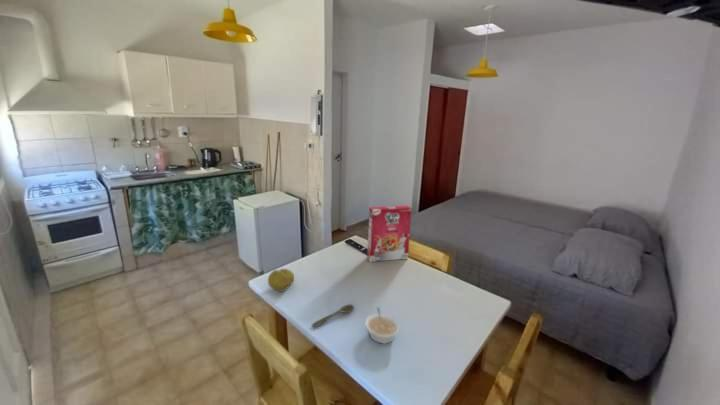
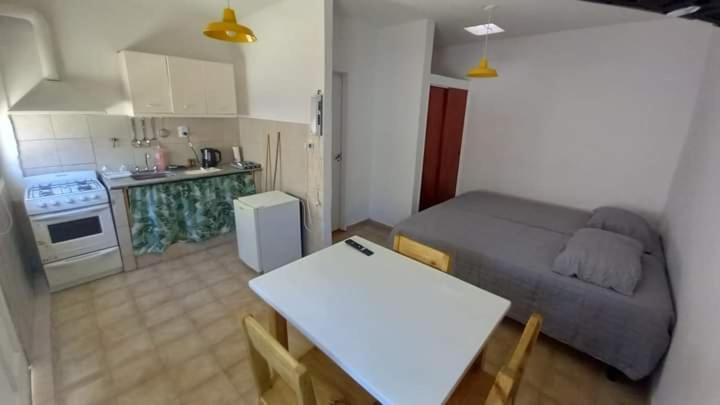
- legume (380, 328)
- cereal box (389, 233)
- fruit (281, 280)
- spoon (333, 315)
